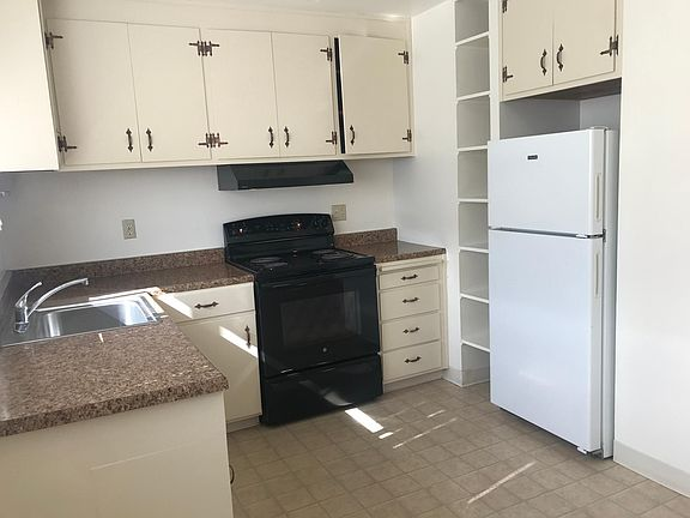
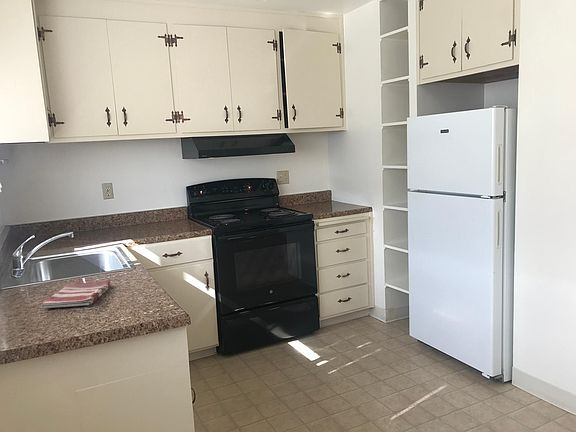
+ dish towel (77, 293)
